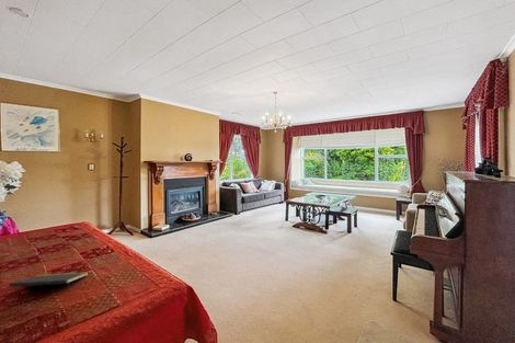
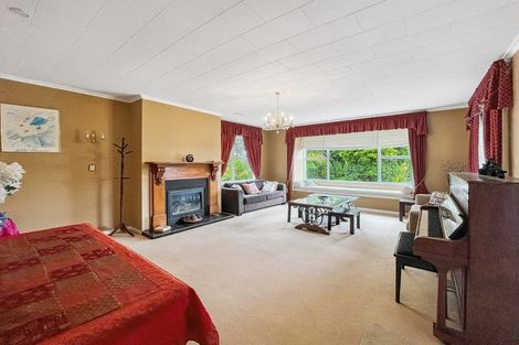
- notepad (52, 278)
